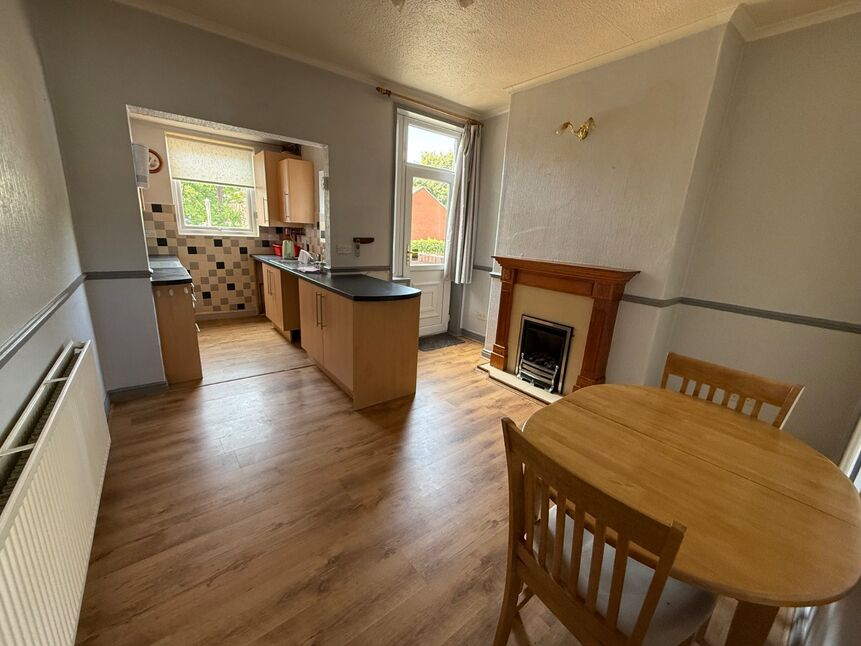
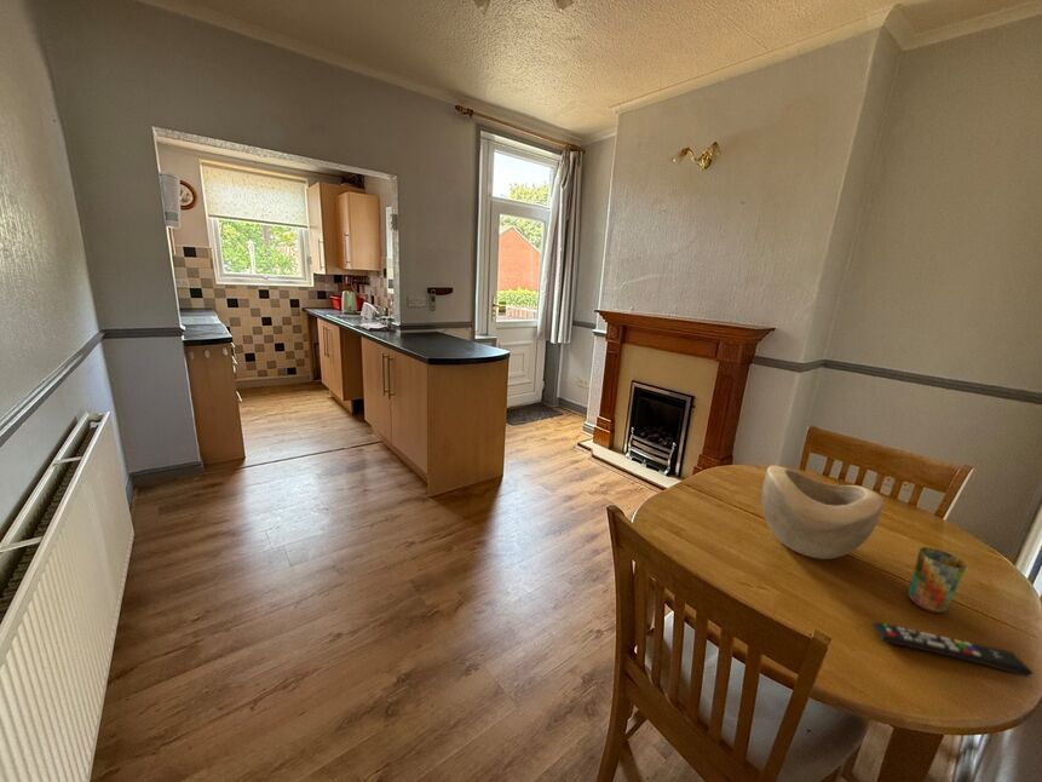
+ cup (933, 581)
+ remote control (948, 646)
+ decorative bowl (813, 512)
